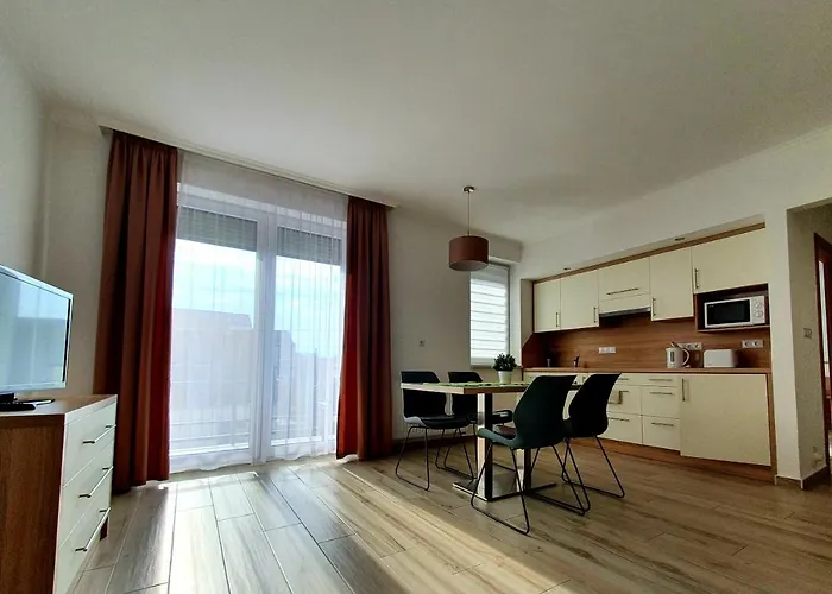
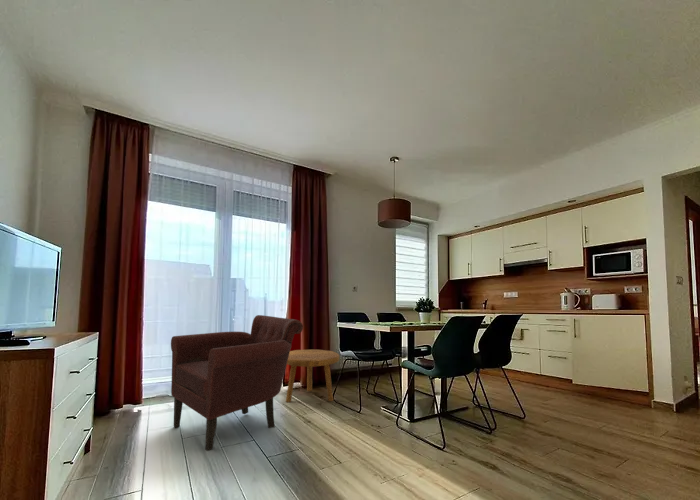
+ leather (240, 371)
+ footstool (309, 375)
